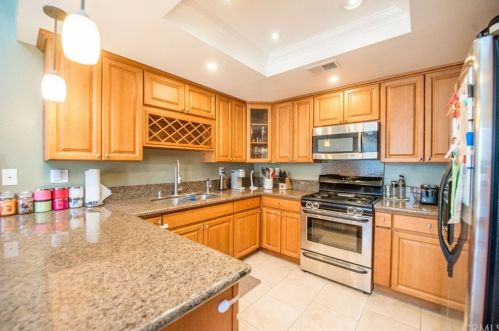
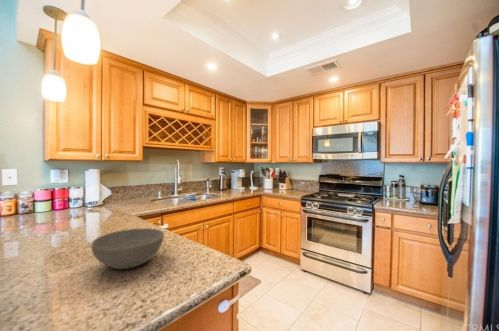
+ bowl (130, 249)
